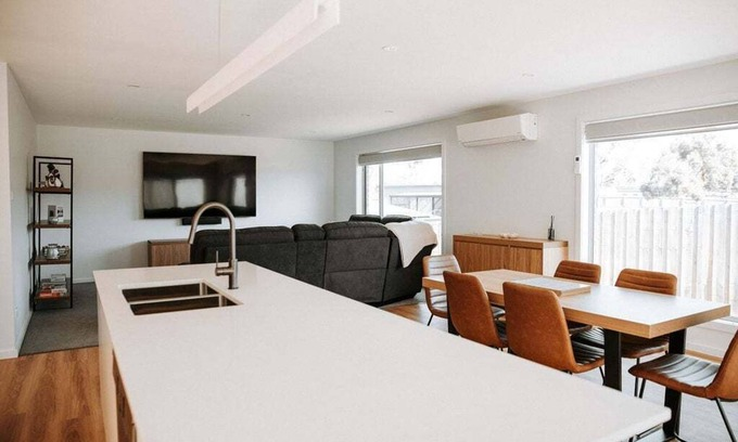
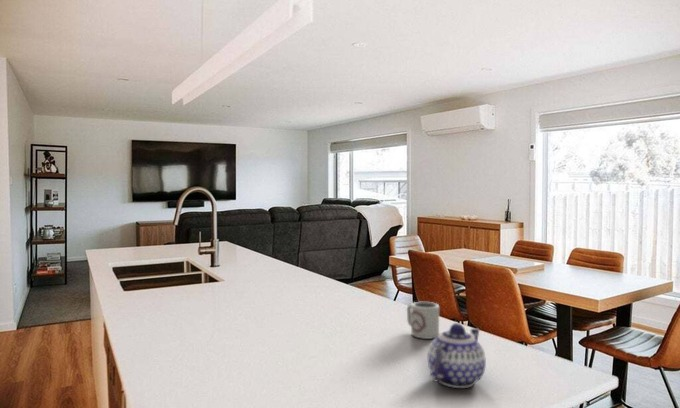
+ cup (421, 318)
+ teapot (456, 352)
